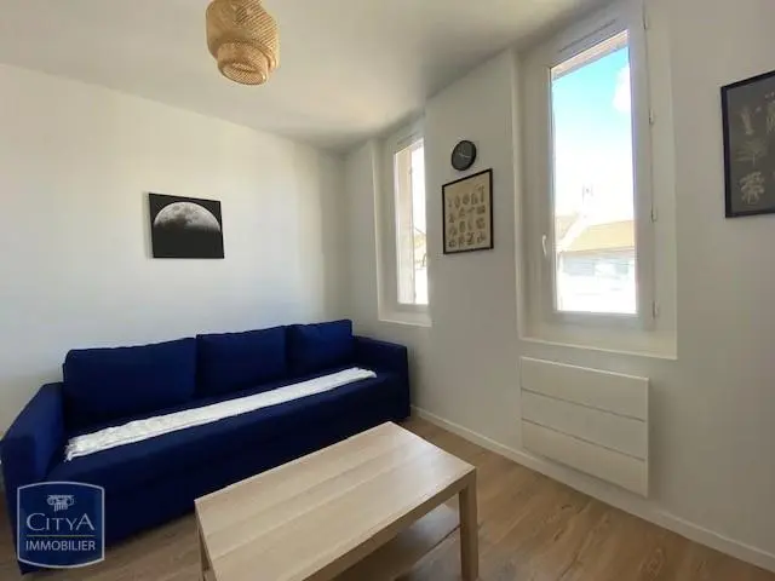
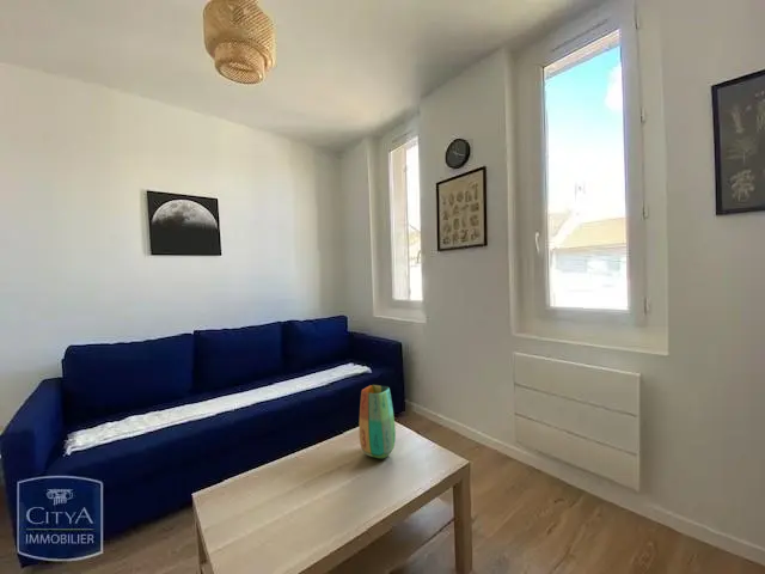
+ vase (377, 421)
